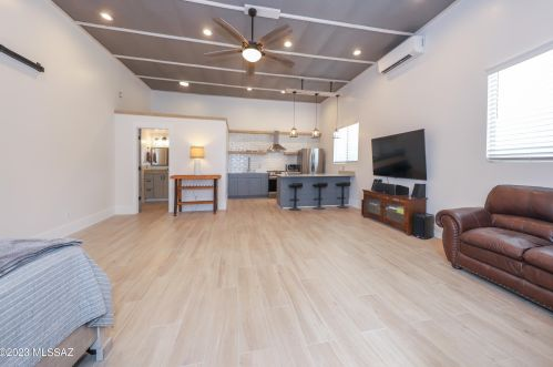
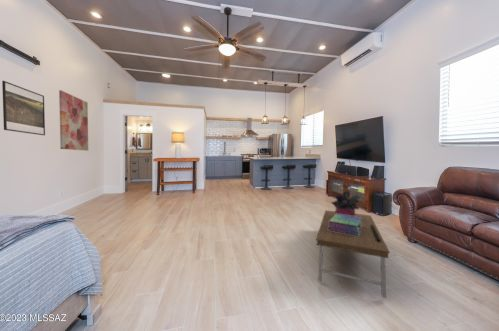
+ potted plant (345, 202)
+ wall art (75, 123)
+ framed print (26, 111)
+ coffee table (347, 238)
+ stack of books (345, 221)
